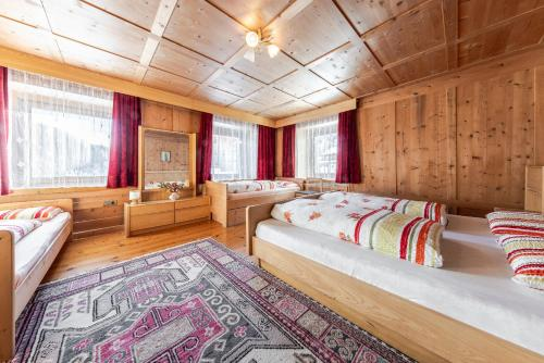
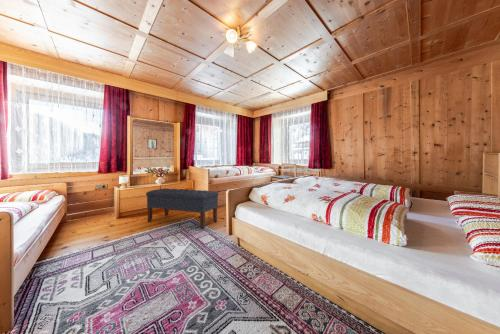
+ bench (182, 205)
